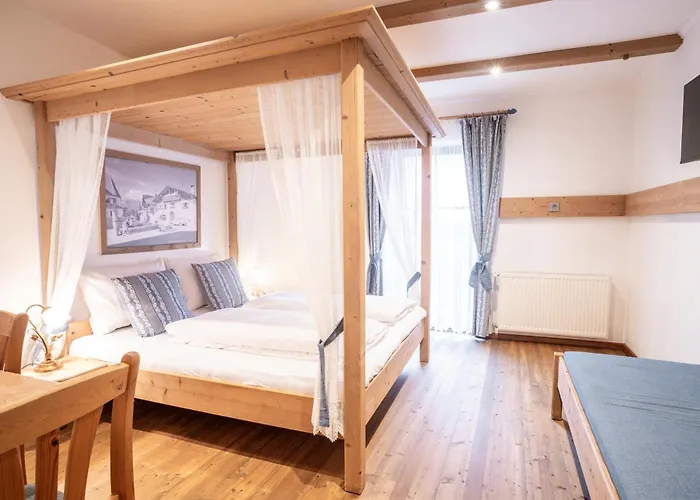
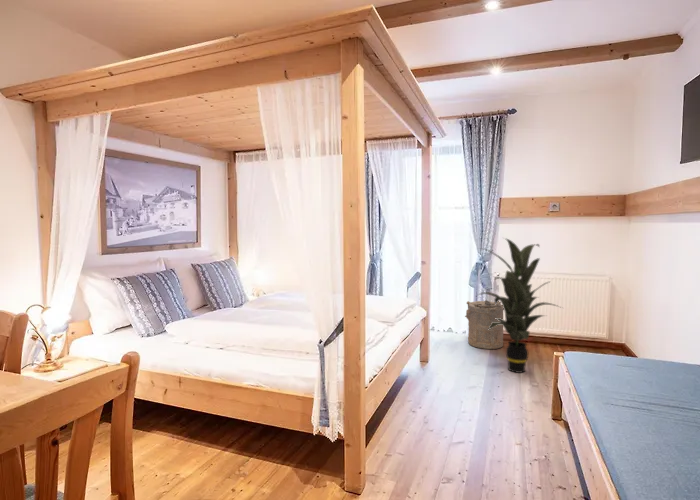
+ laundry hamper (483, 322)
+ indoor plant (512, 304)
